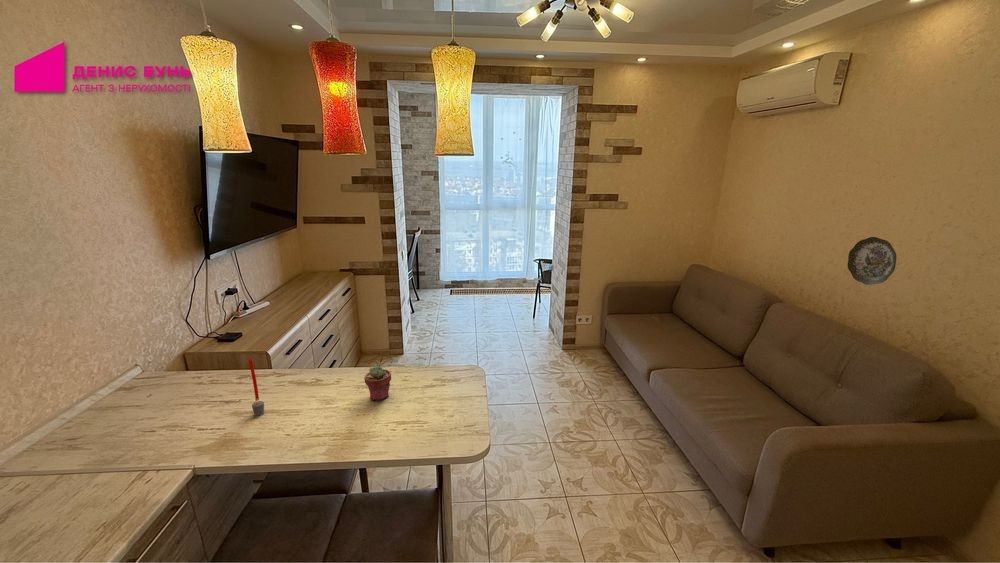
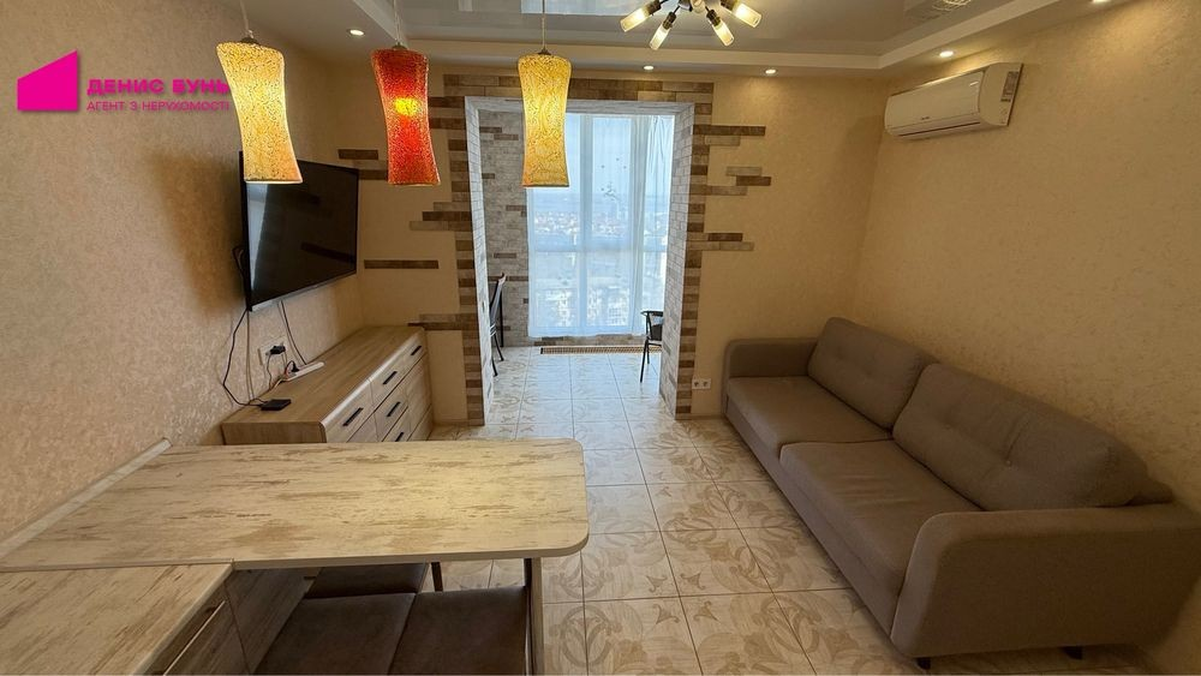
- decorative plate (872, 261)
- candle (255, 386)
- potted succulent (378, 381)
